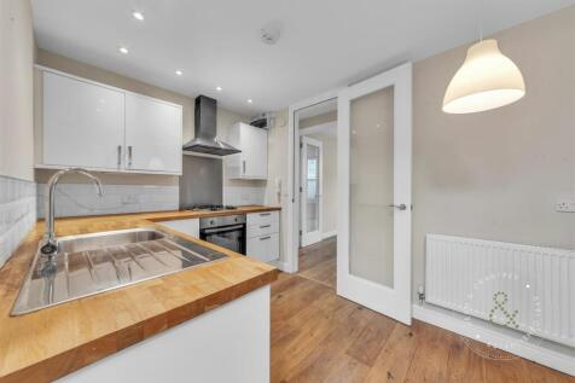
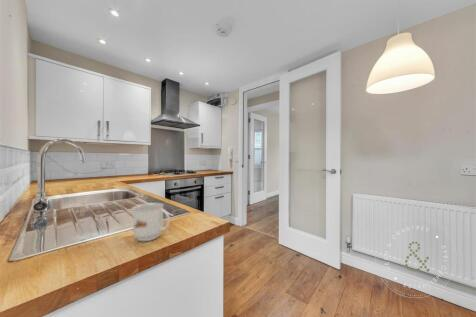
+ mug (152, 221)
